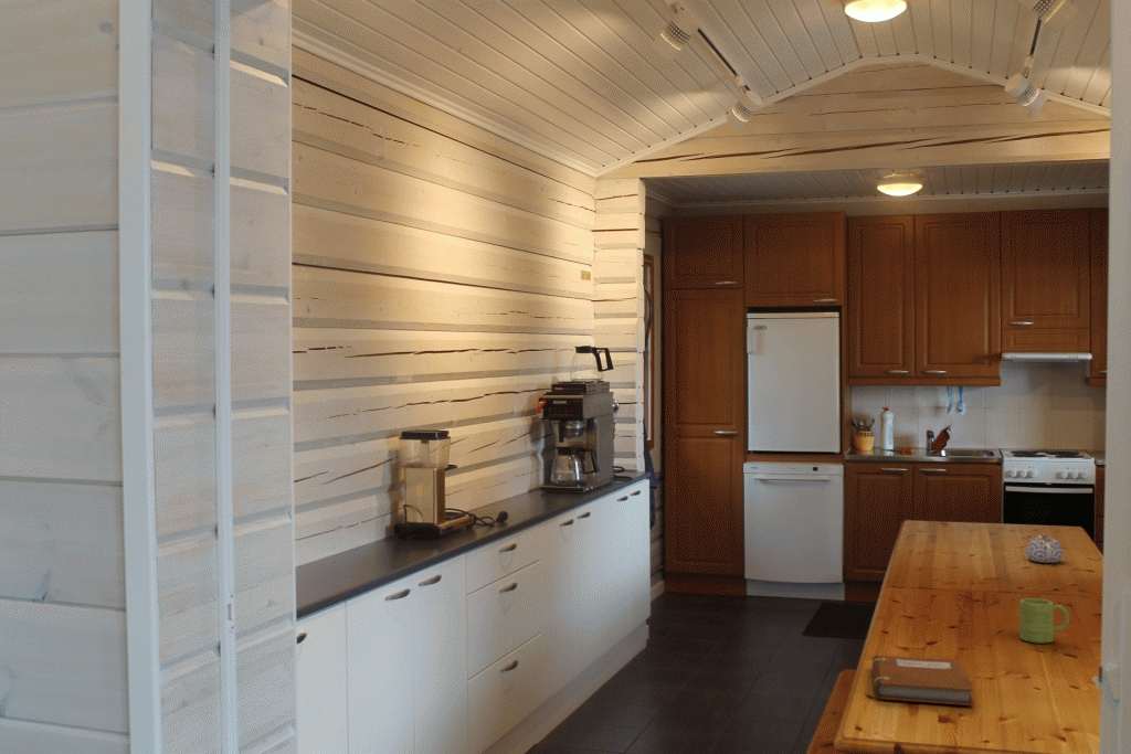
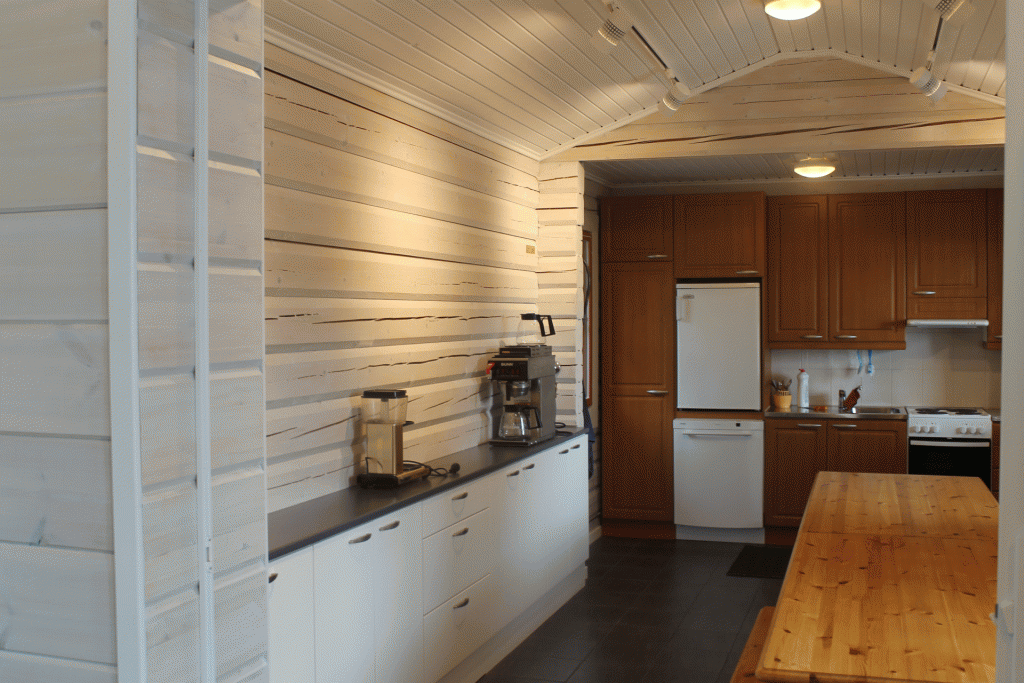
- mug (1044, 620)
- notebook (919, 678)
- teapot (1044, 546)
